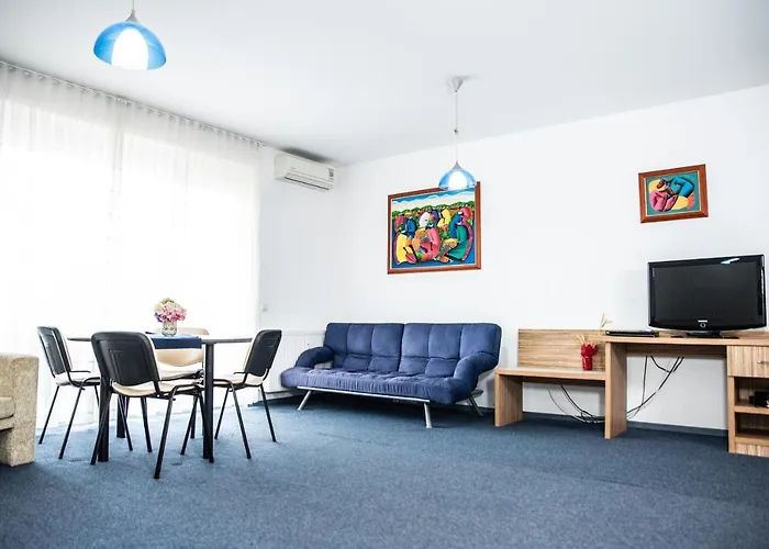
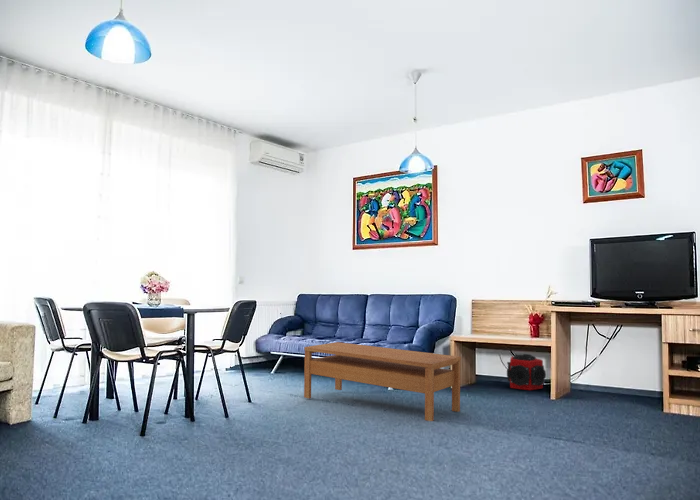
+ coffee table (378, 377)
+ speaker (525, 371)
